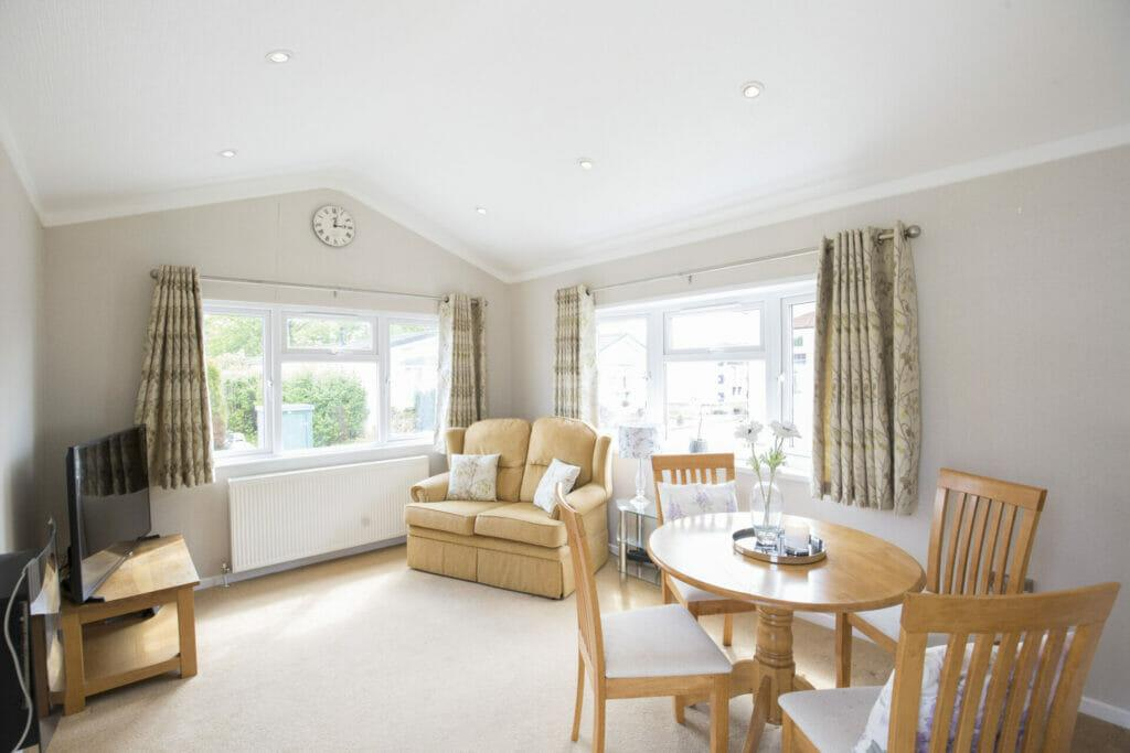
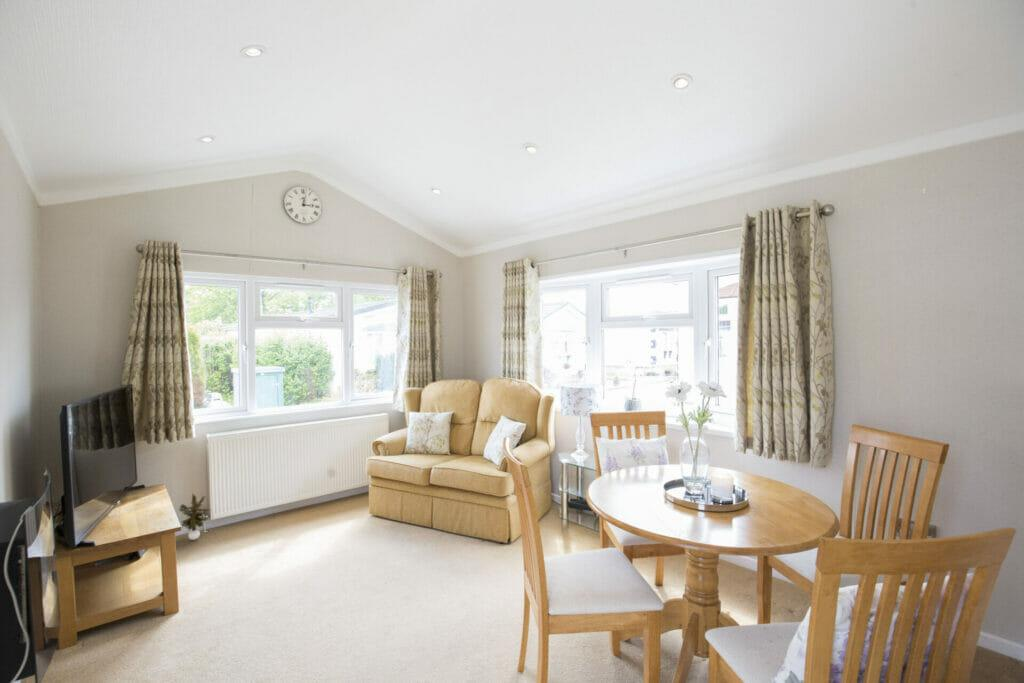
+ potted plant (194, 516)
